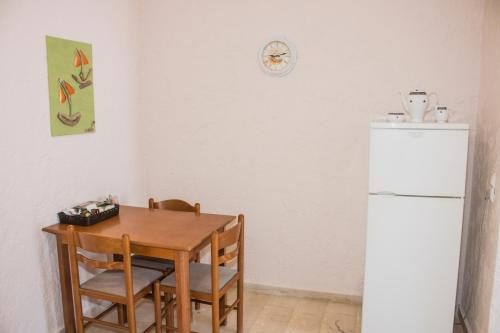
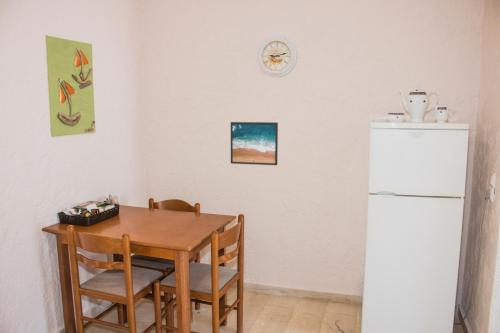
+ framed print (253, 143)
